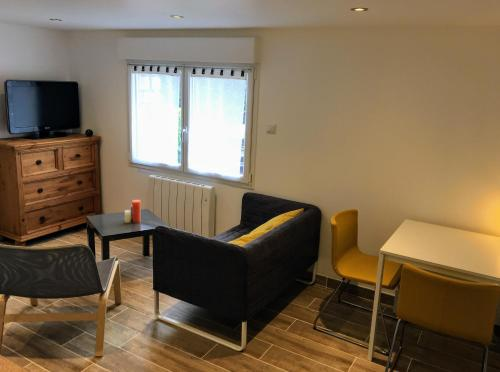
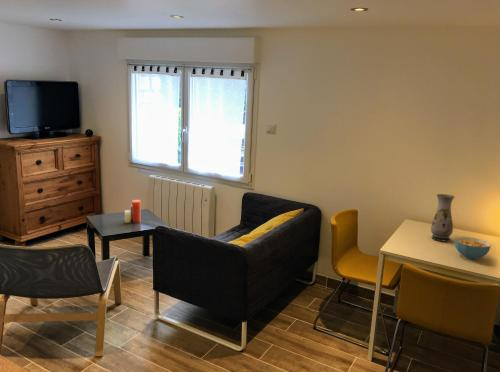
+ vase (443, 217)
+ cereal bowl (471, 249)
